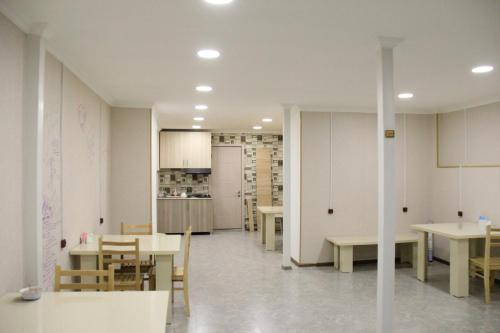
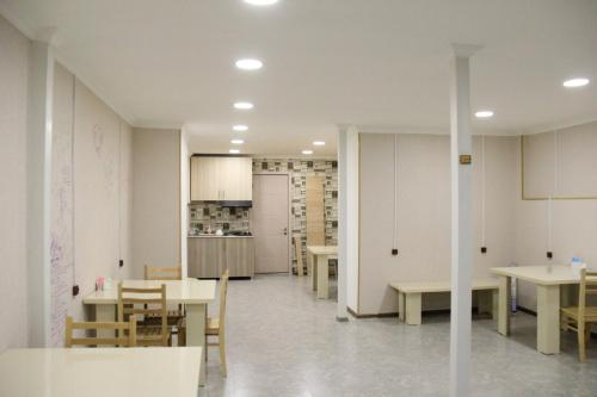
- legume (31, 292)
